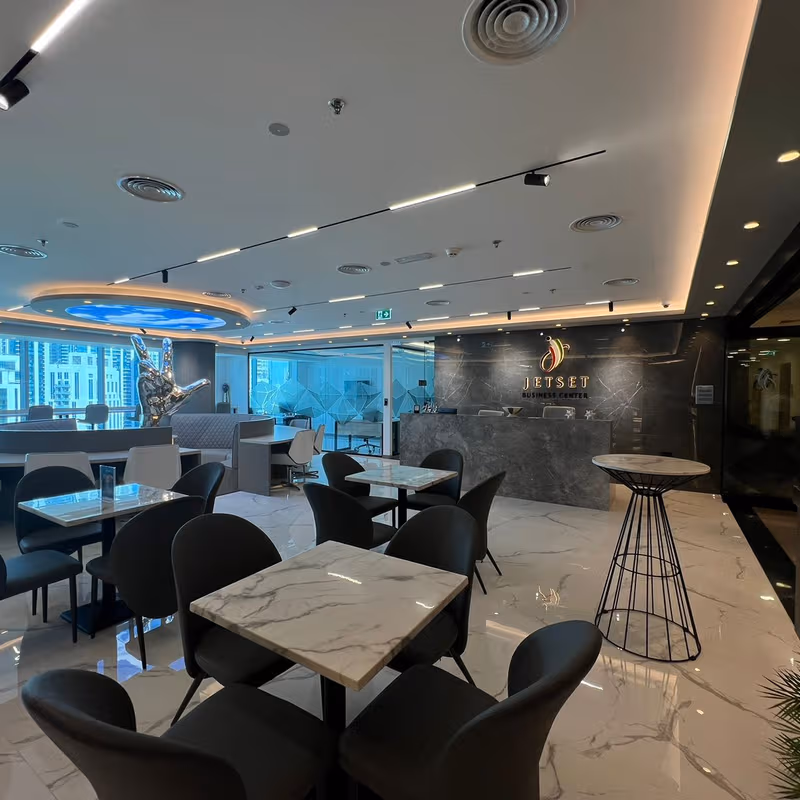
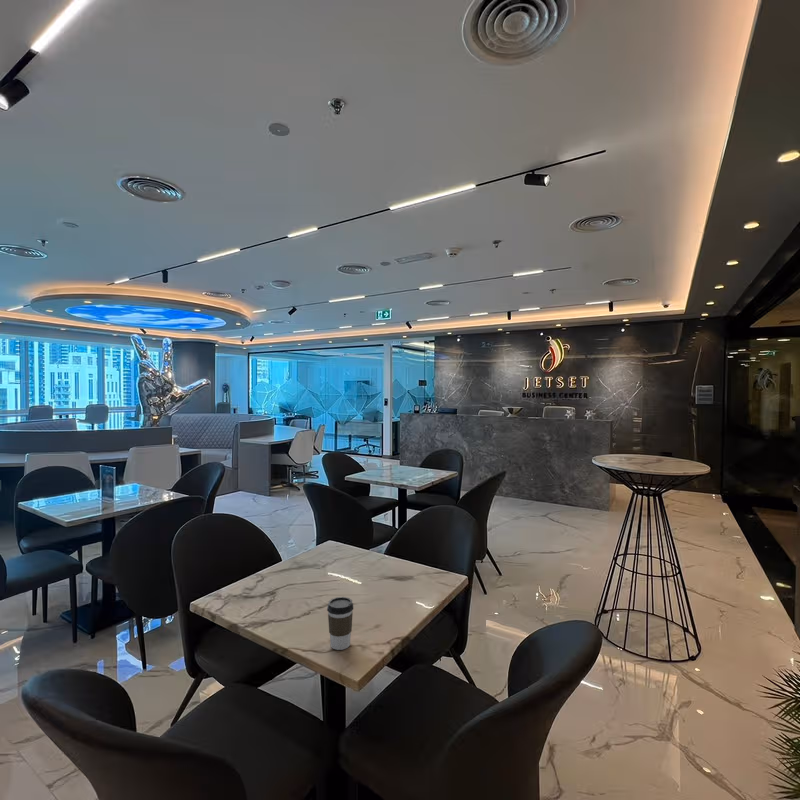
+ coffee cup (340, 623)
